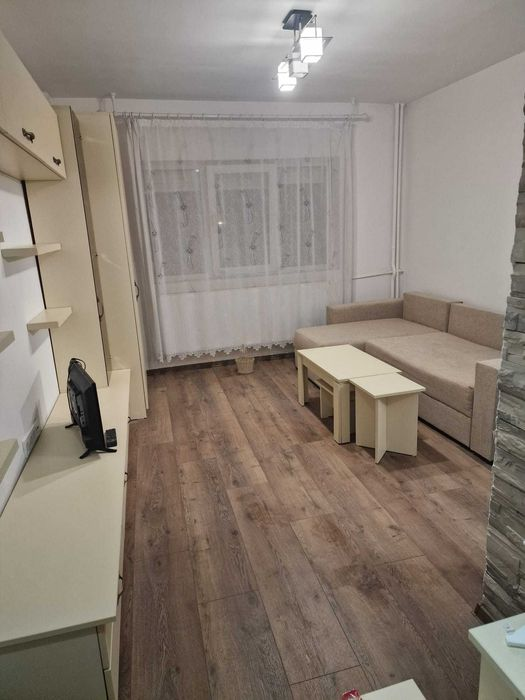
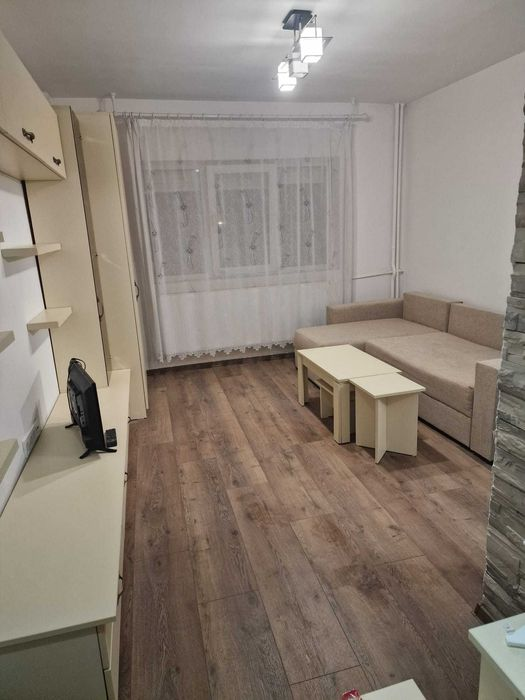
- basket (244, 357)
